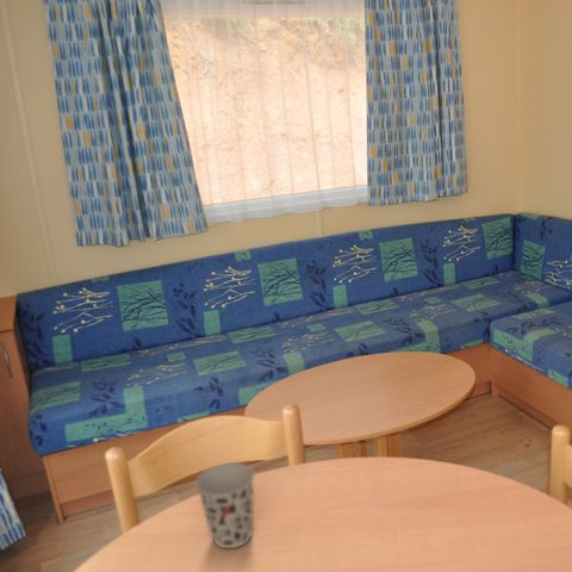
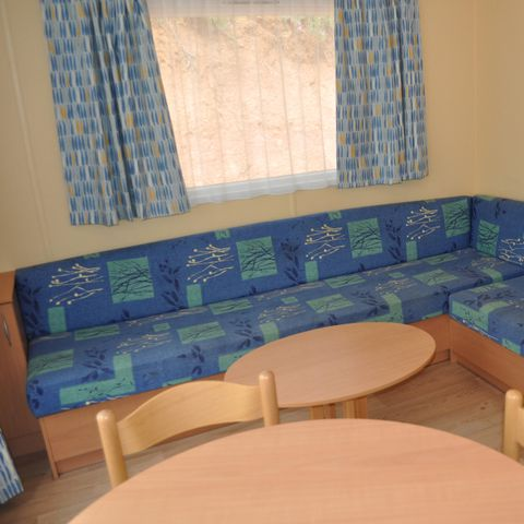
- cup (229, 506)
